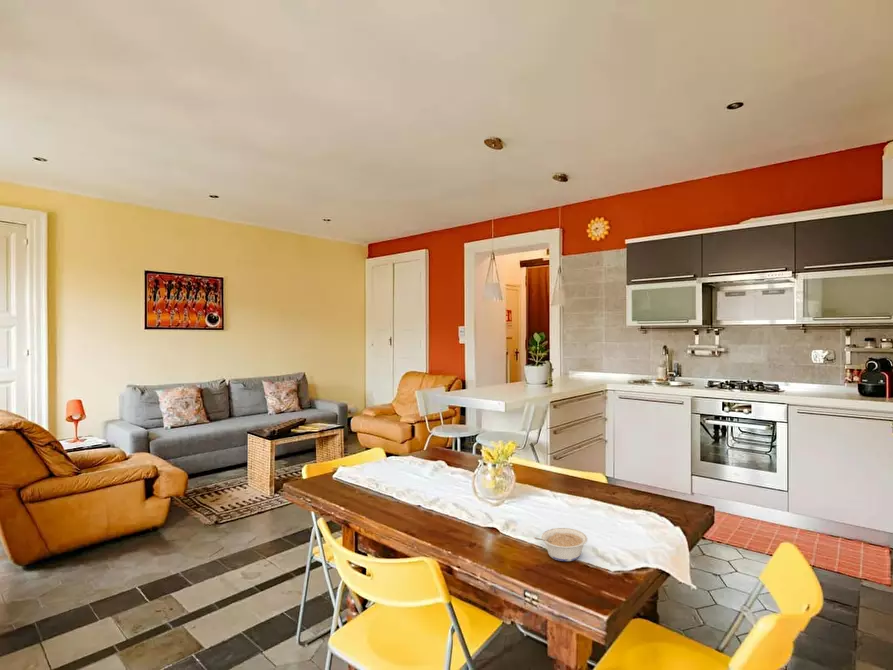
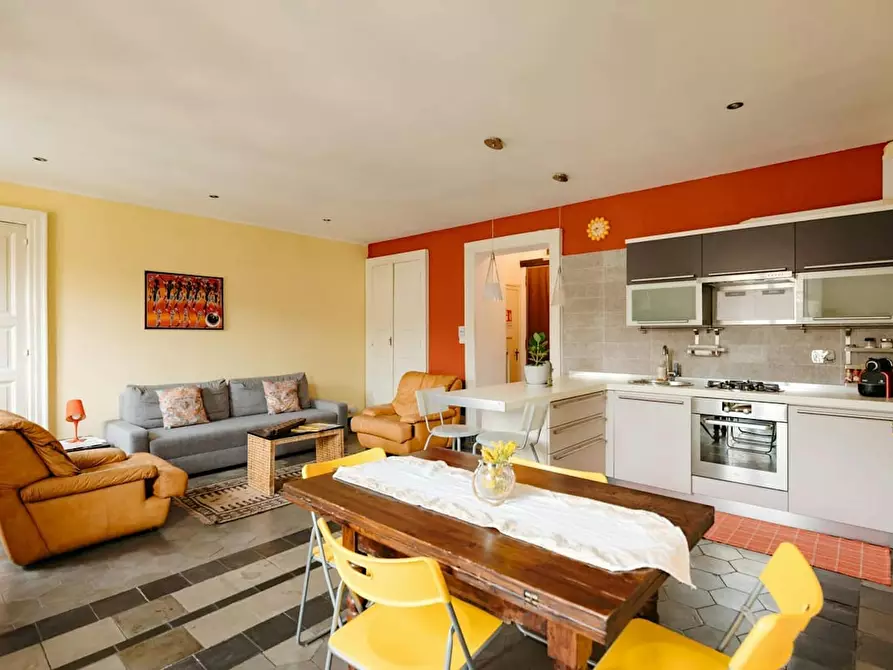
- legume (563, 544)
